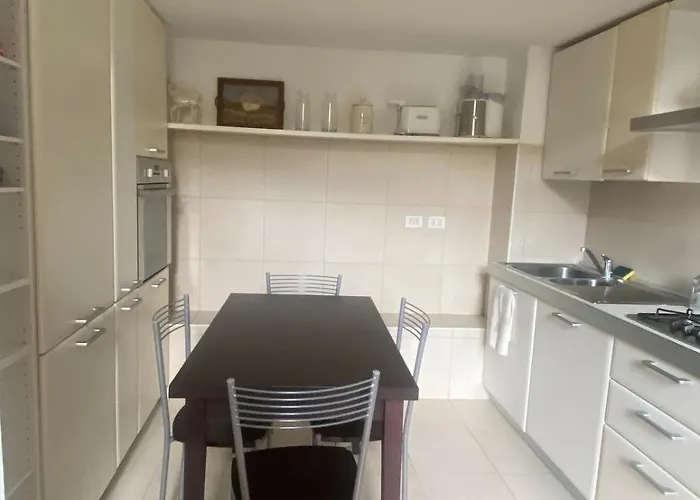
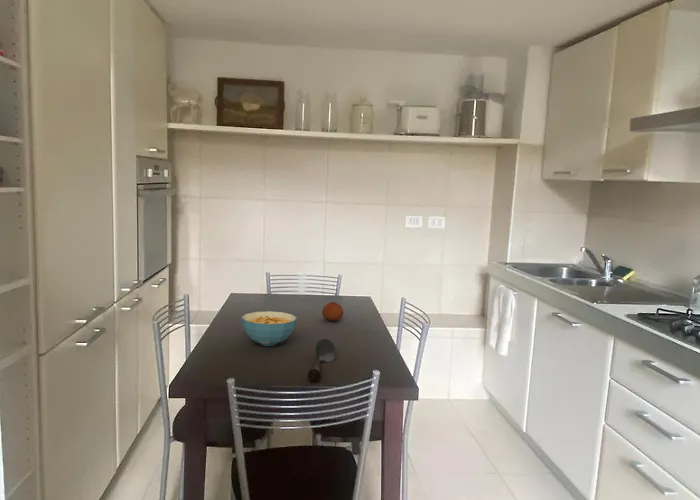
+ fruit (332, 311)
+ cereal bowl (268, 330)
+ spoon (322, 358)
